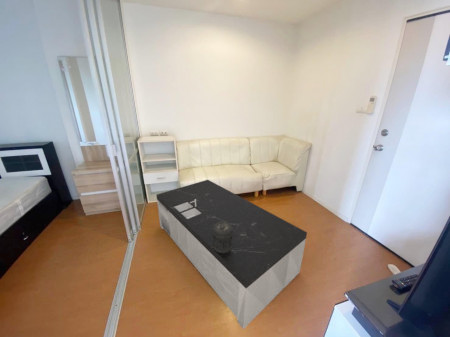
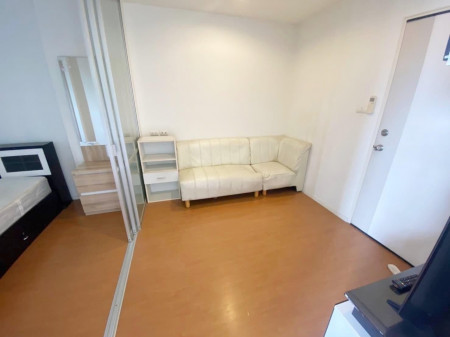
- coffee table (217, 222)
- decorative container (222, 236)
